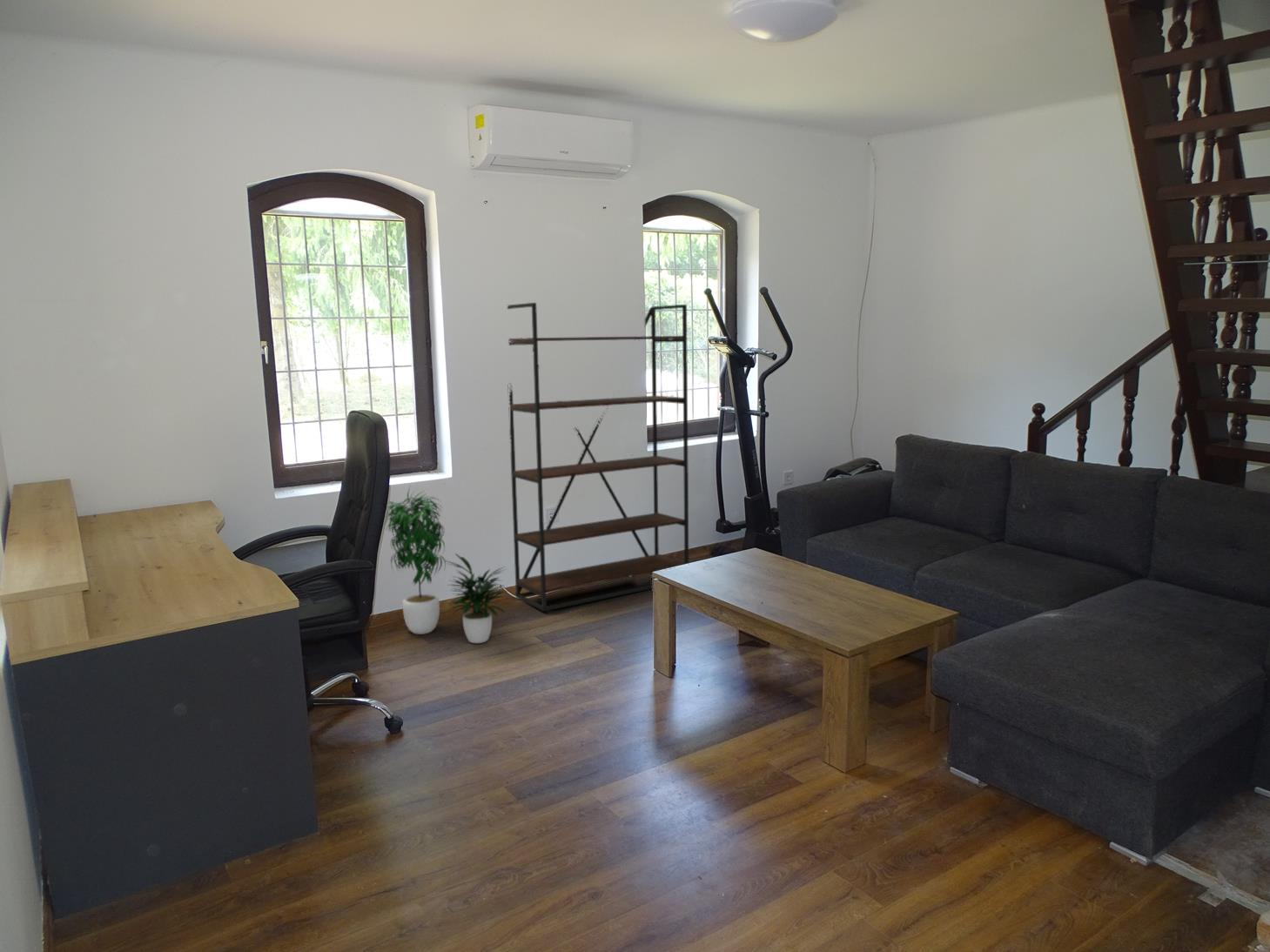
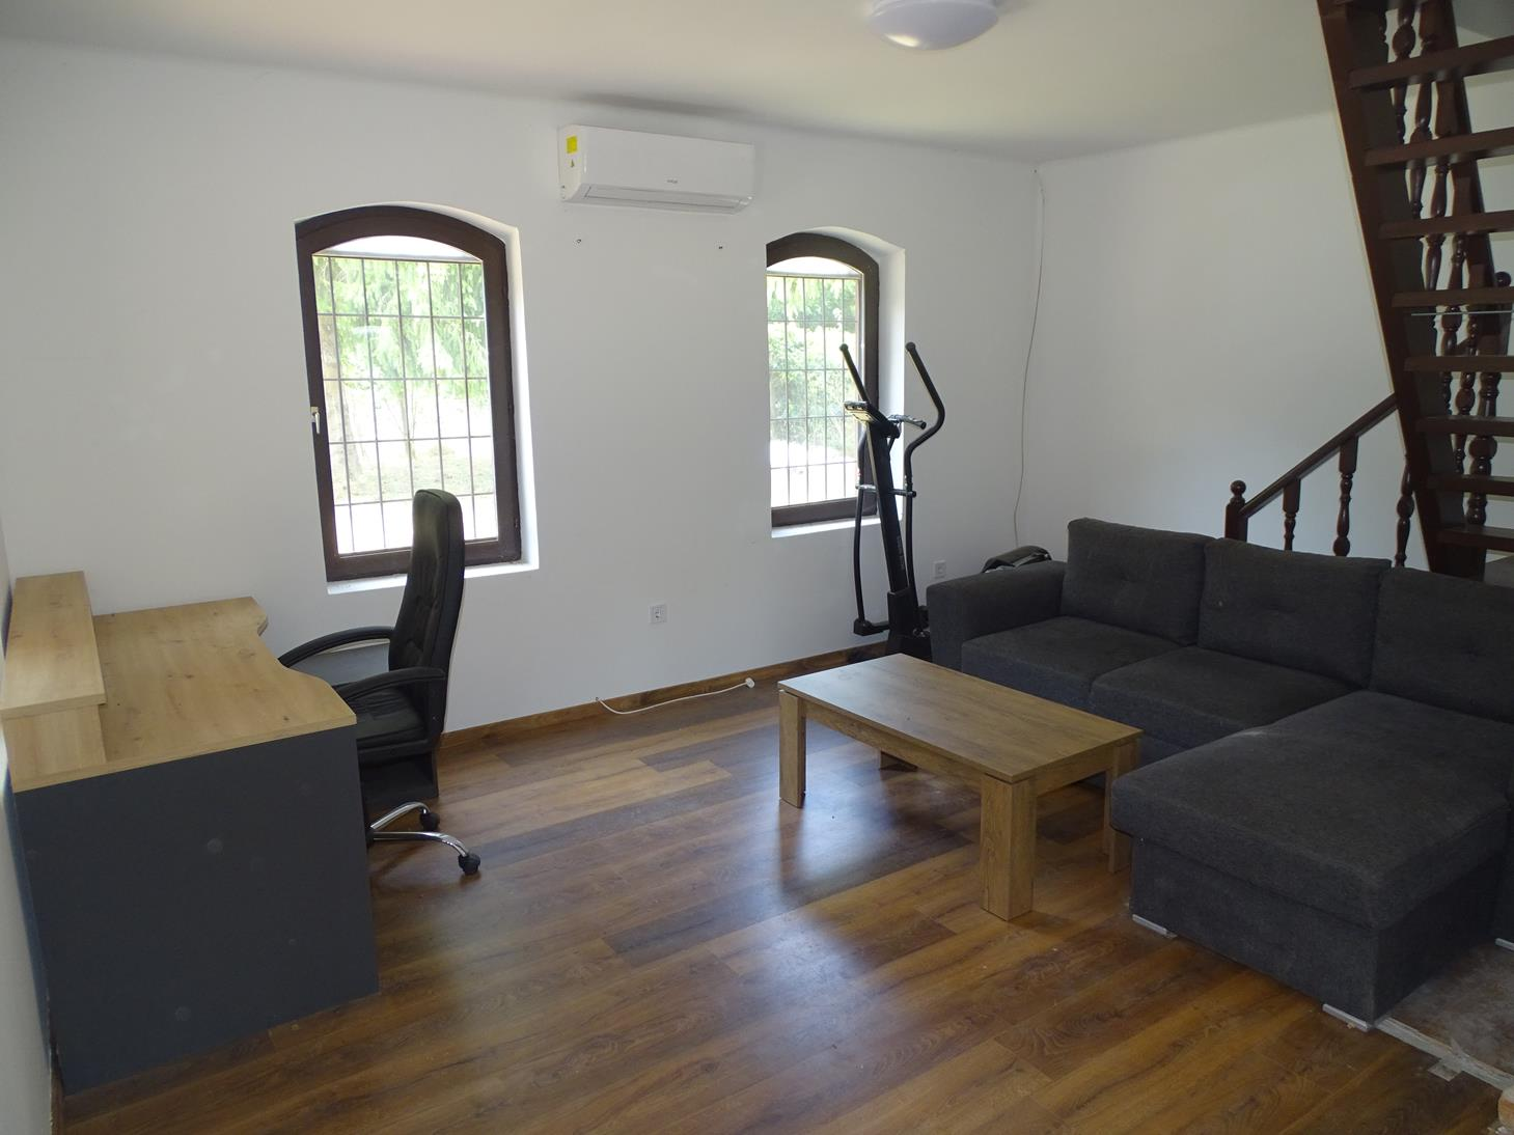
- bookshelf (592, 454)
- potted plant (441, 562)
